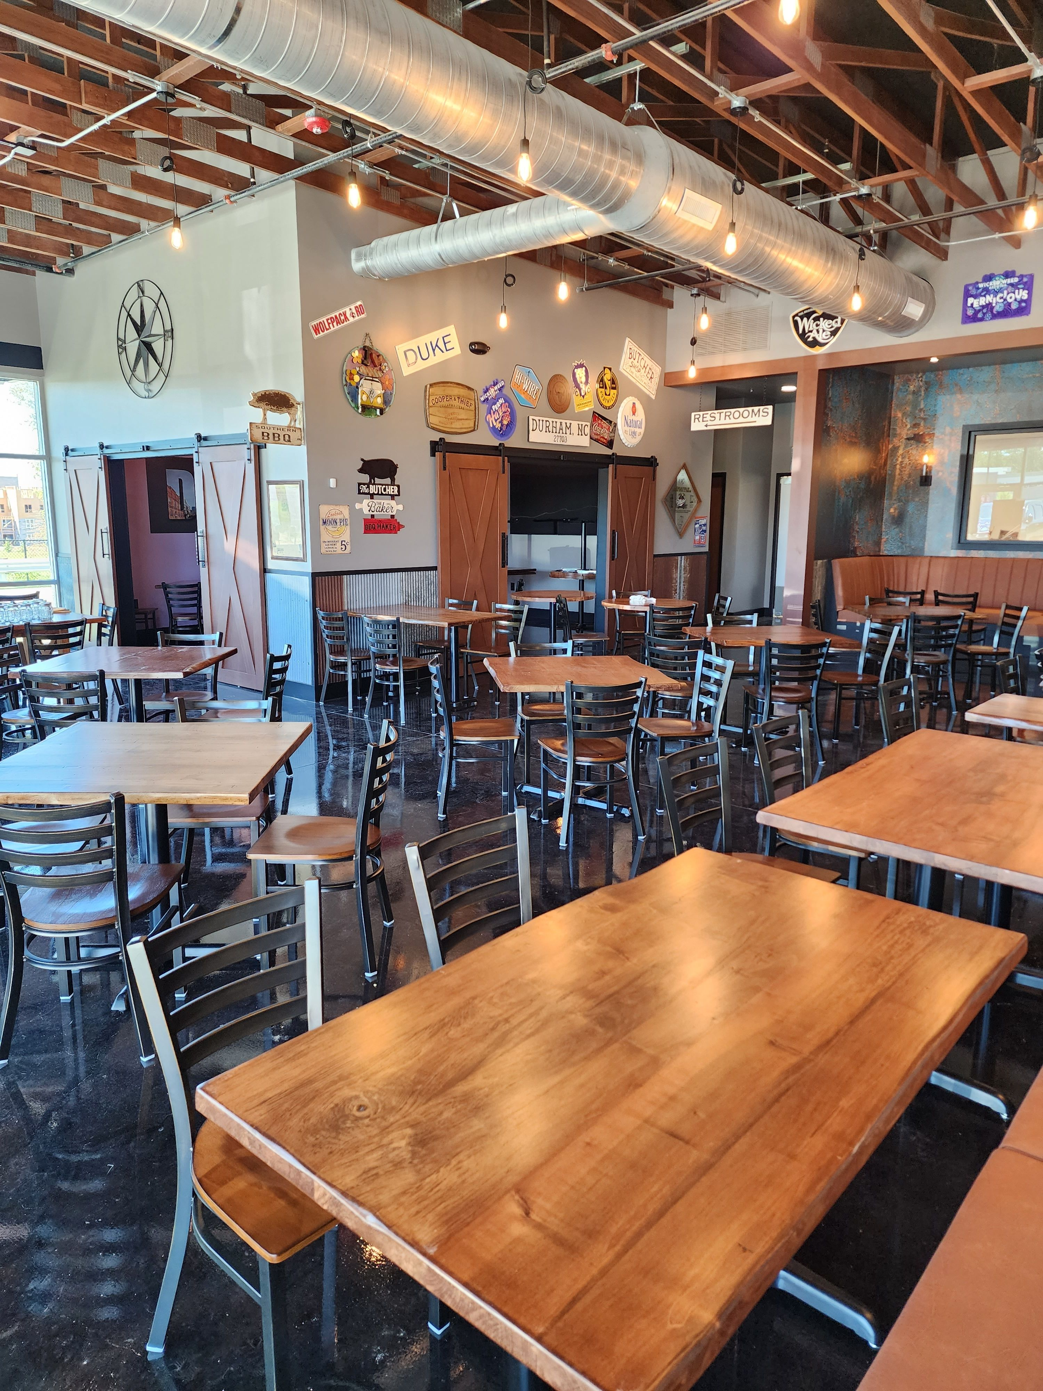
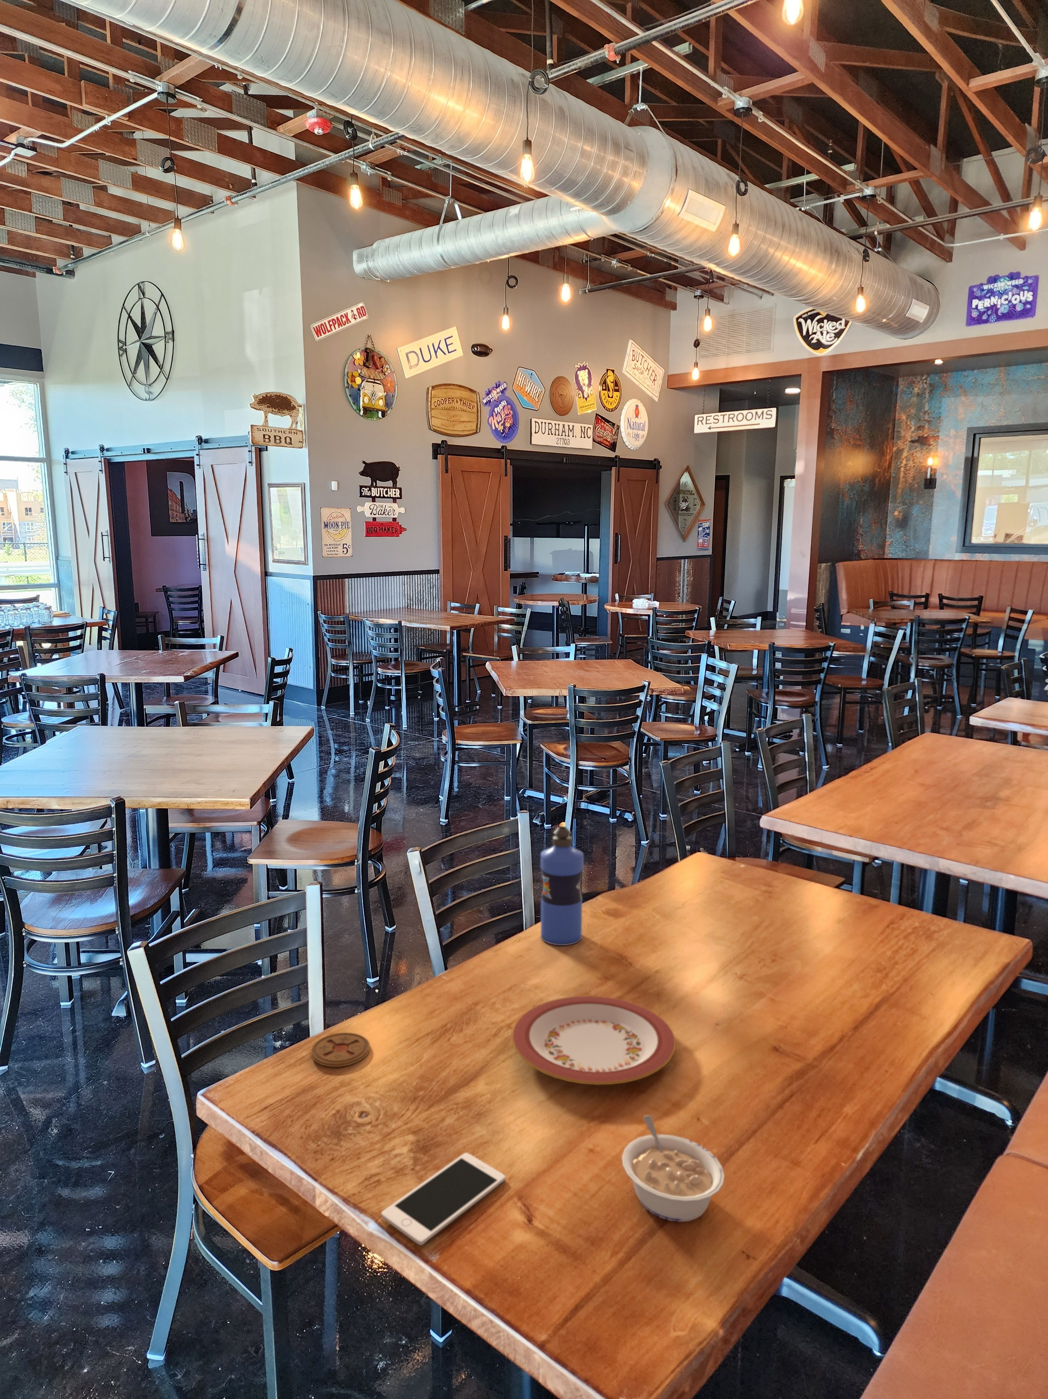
+ plate (593, 1042)
+ coaster (340, 1049)
+ cell phone (445, 1196)
+ water bottle (561, 882)
+ legume (668, 1176)
